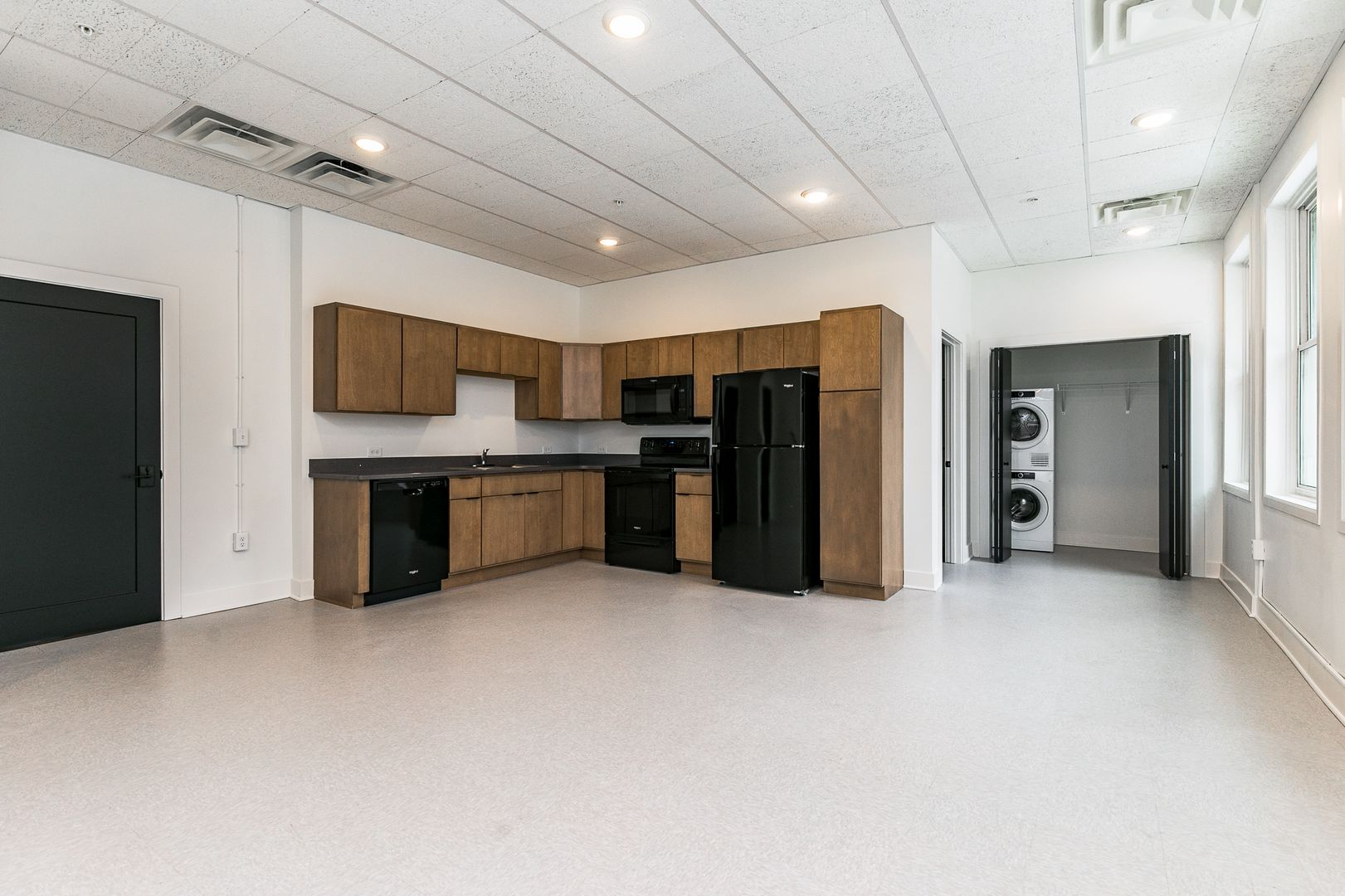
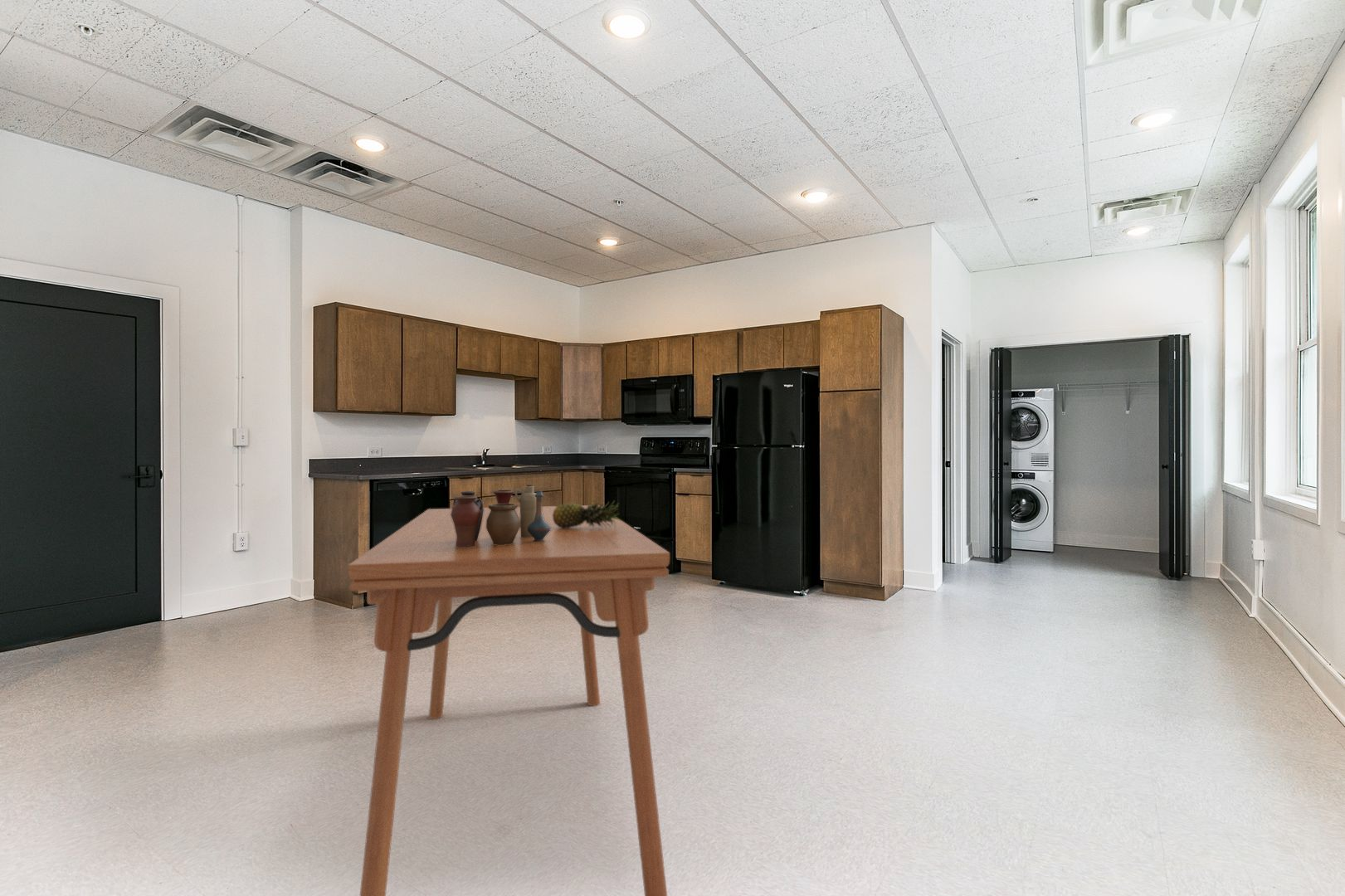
+ vase (500, 513)
+ dining table (516, 605)
+ fruit (587, 513)
